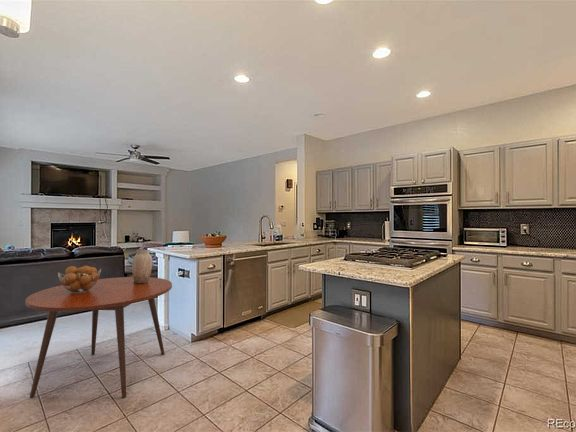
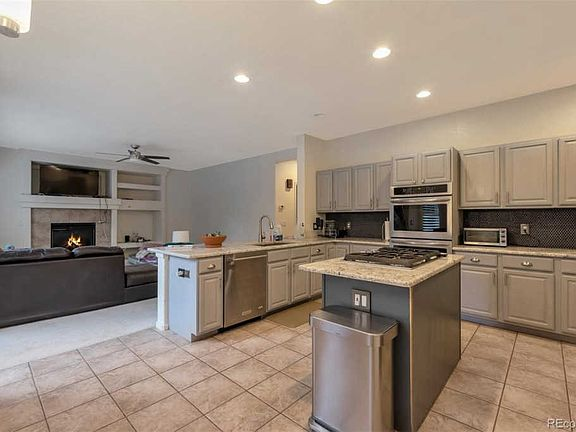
- fruit basket (80, 278)
- dining table (116, 328)
- vase (142, 265)
